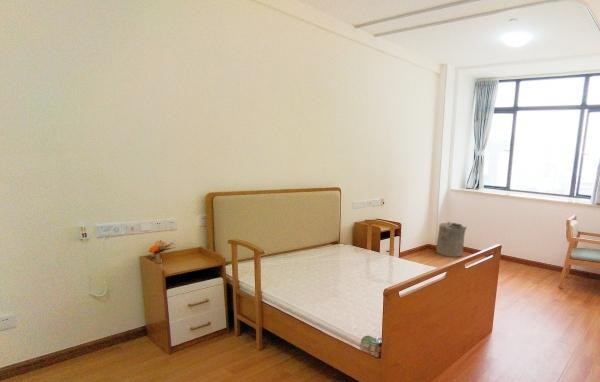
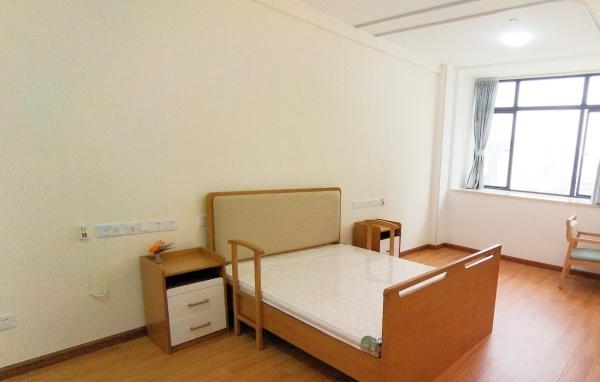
- laundry hamper (449, 238)
